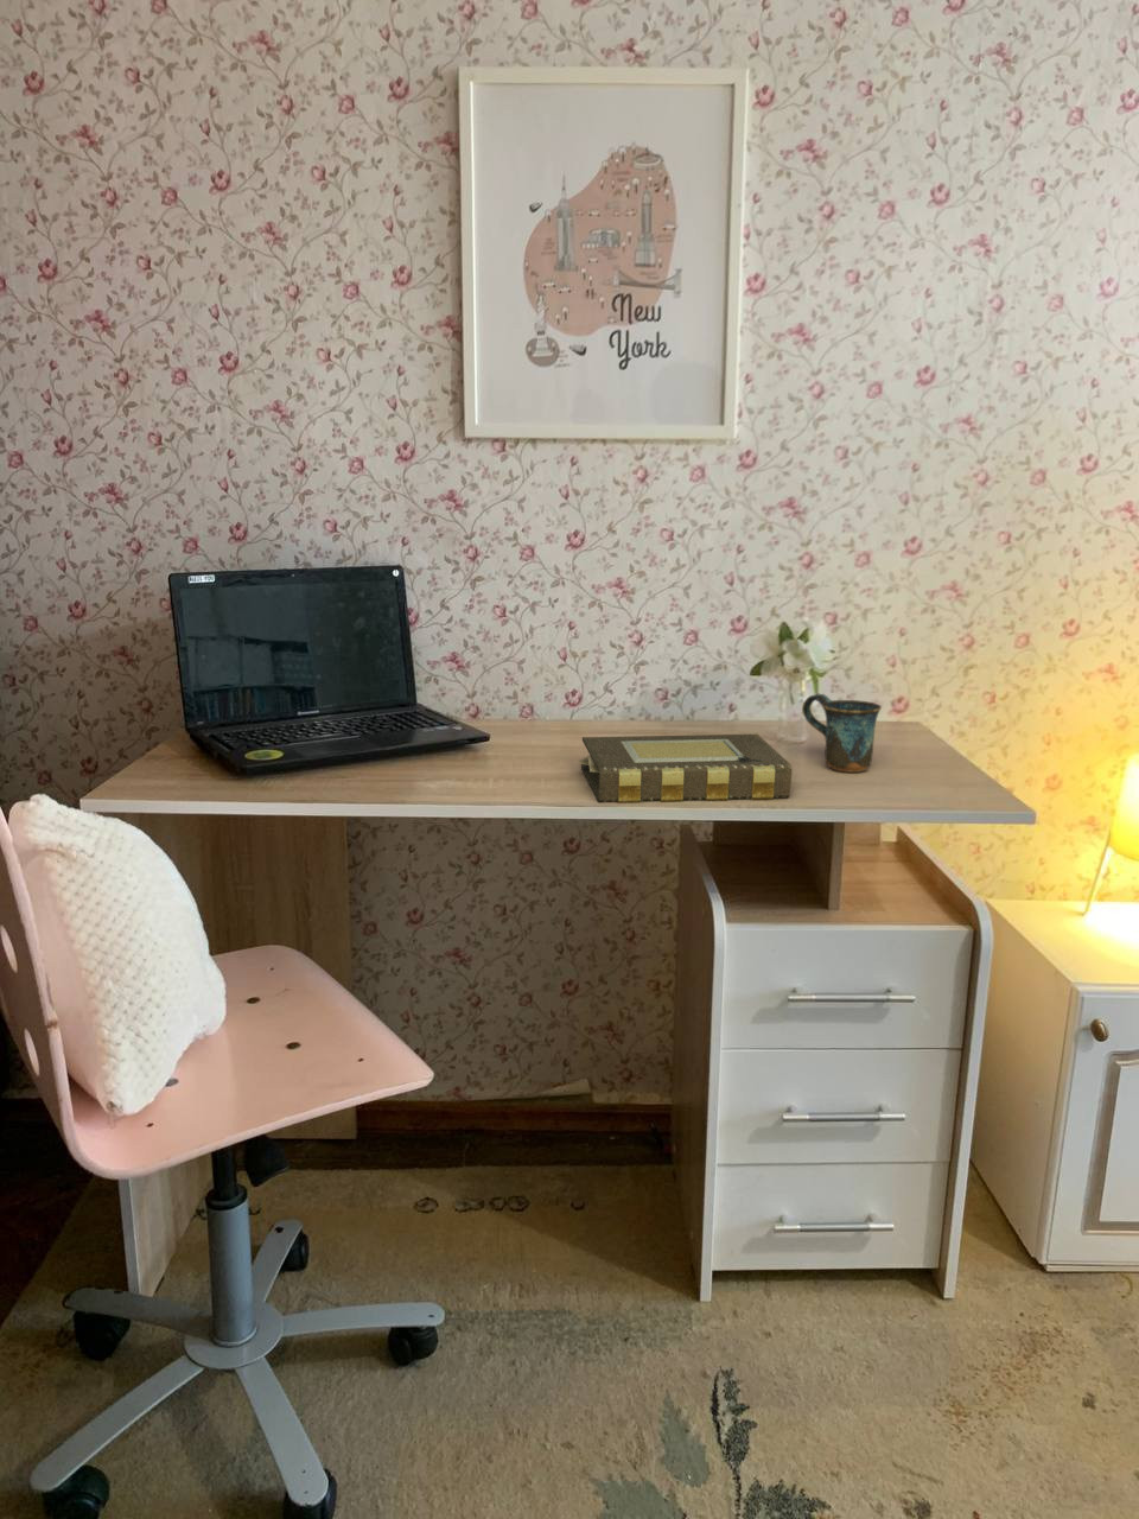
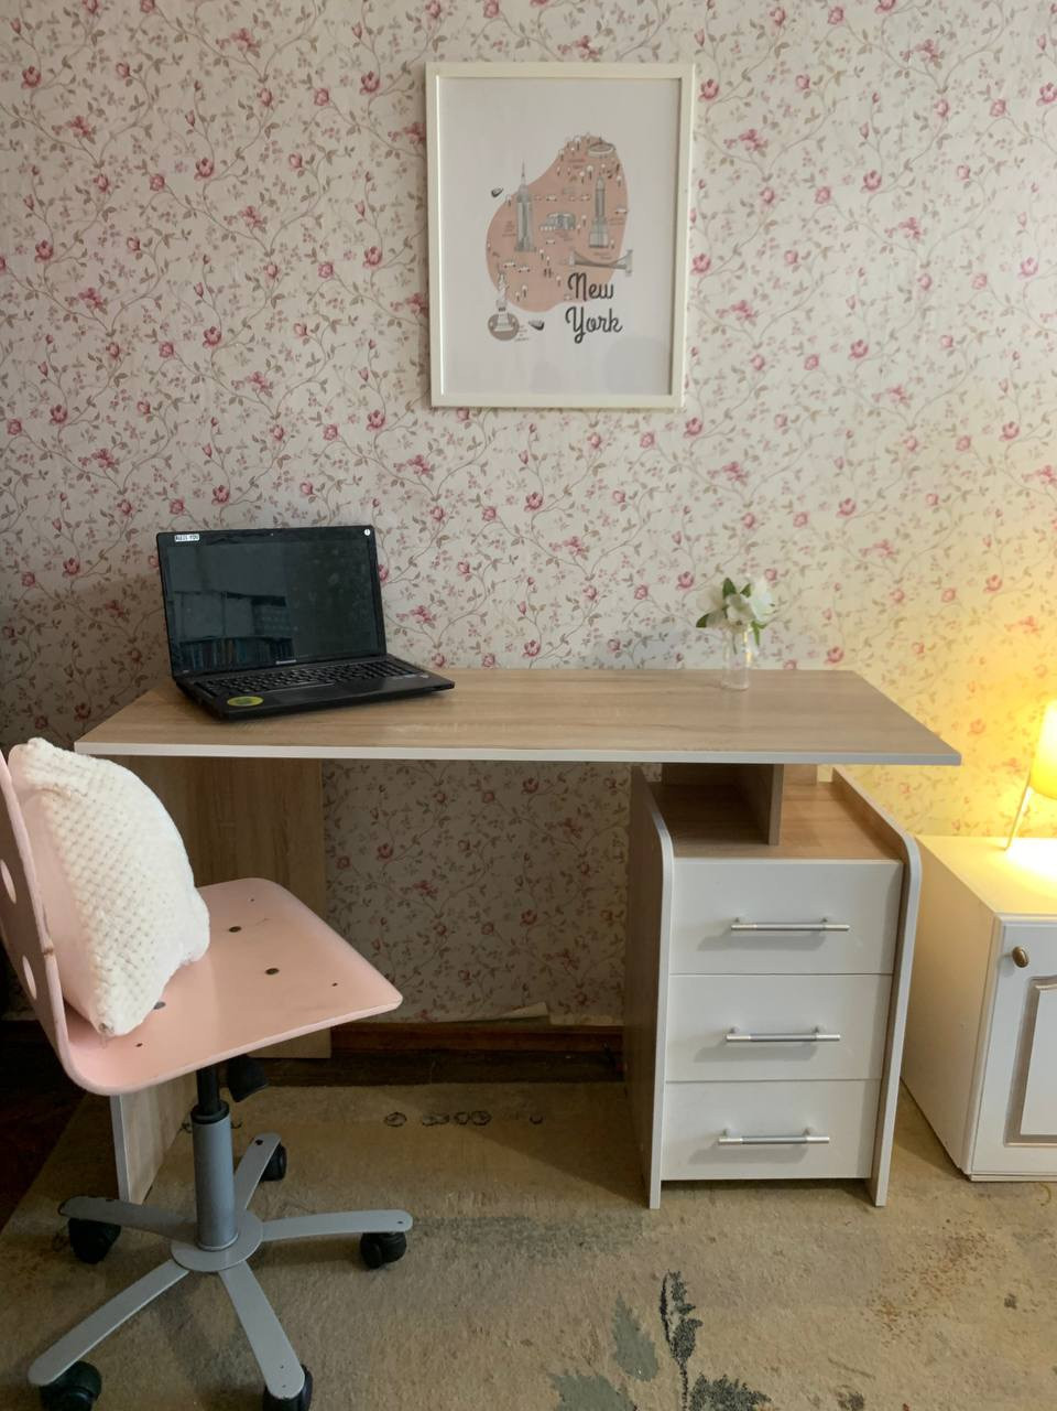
- book (683, 763)
- mug (842, 731)
